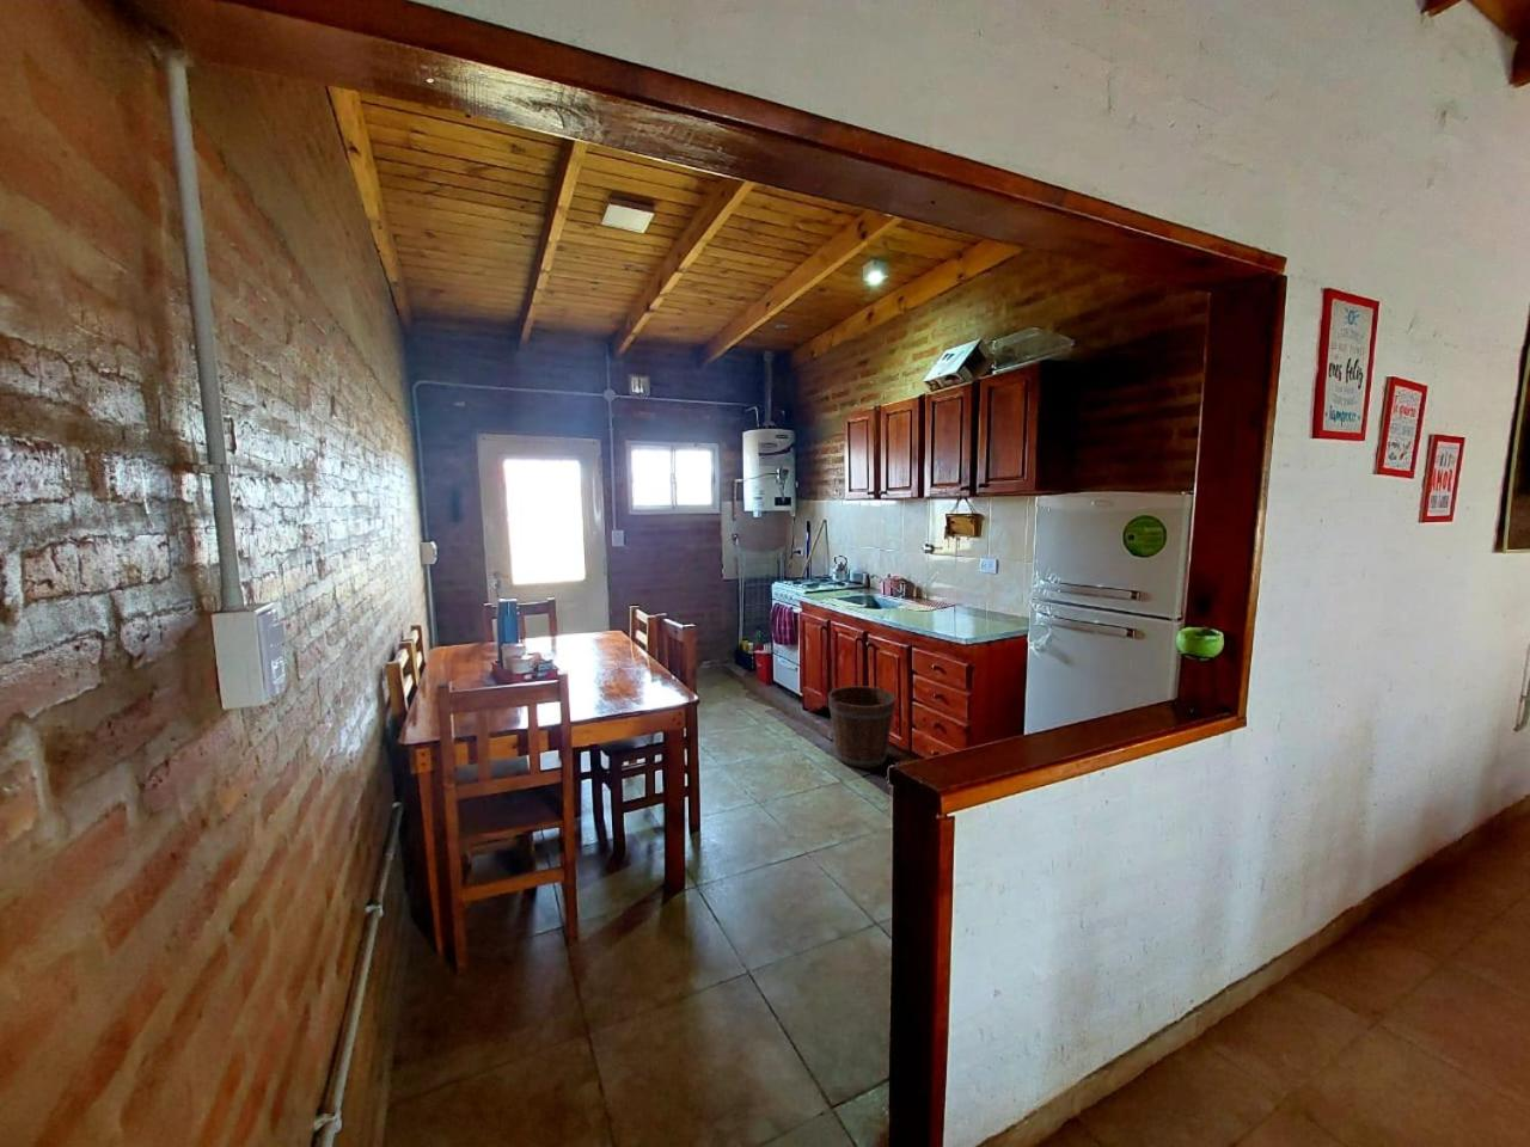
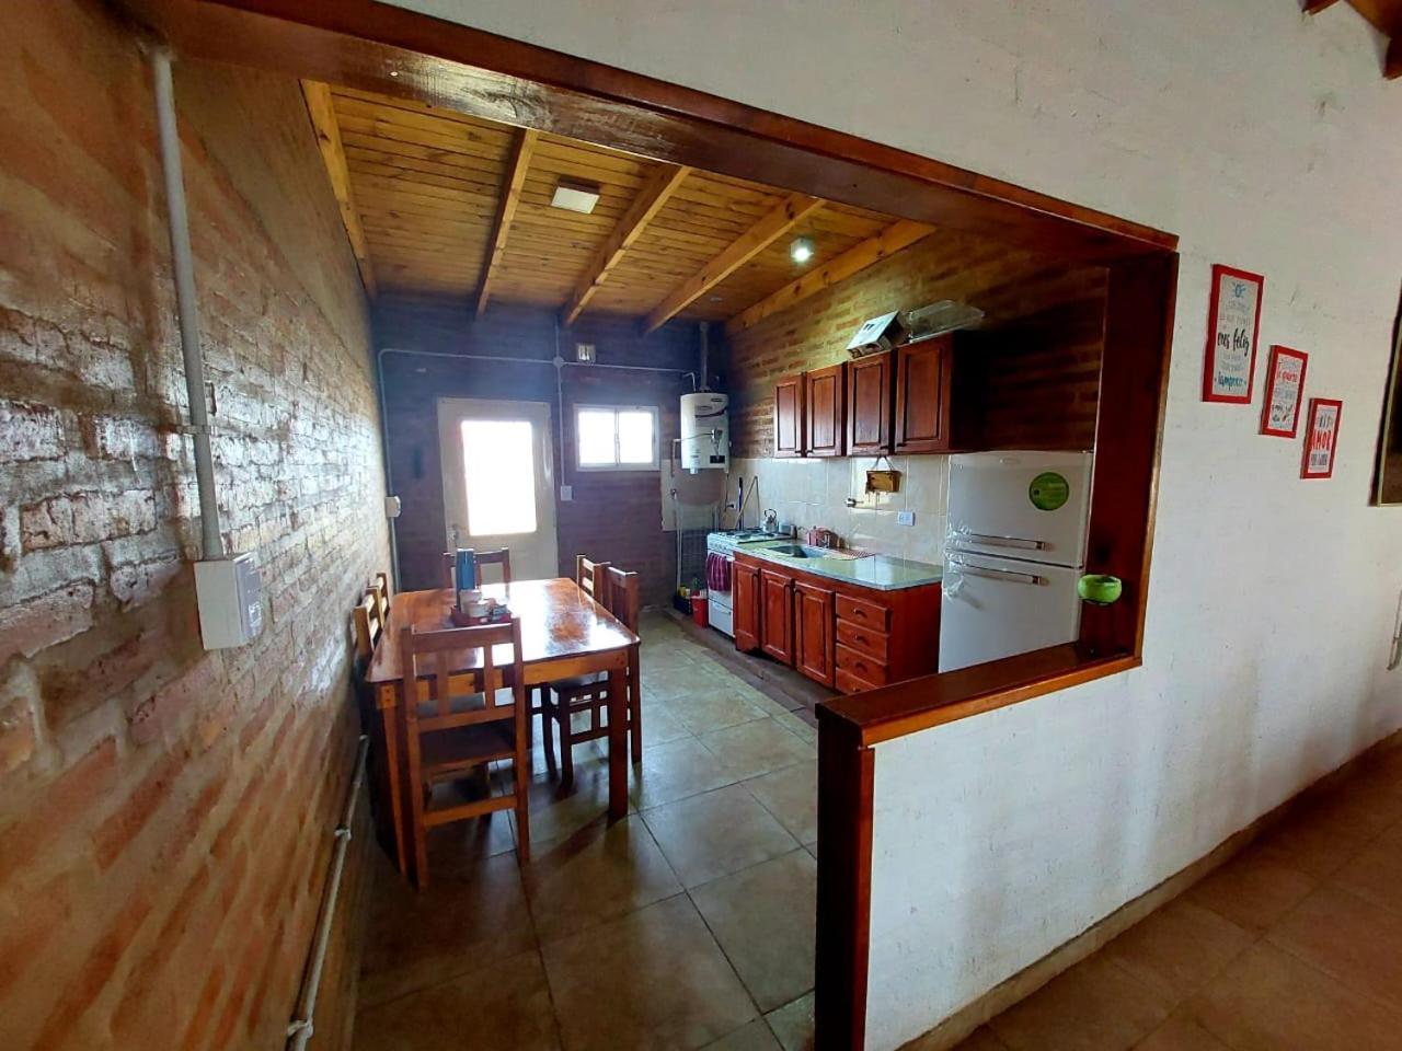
- bucket (860, 725)
